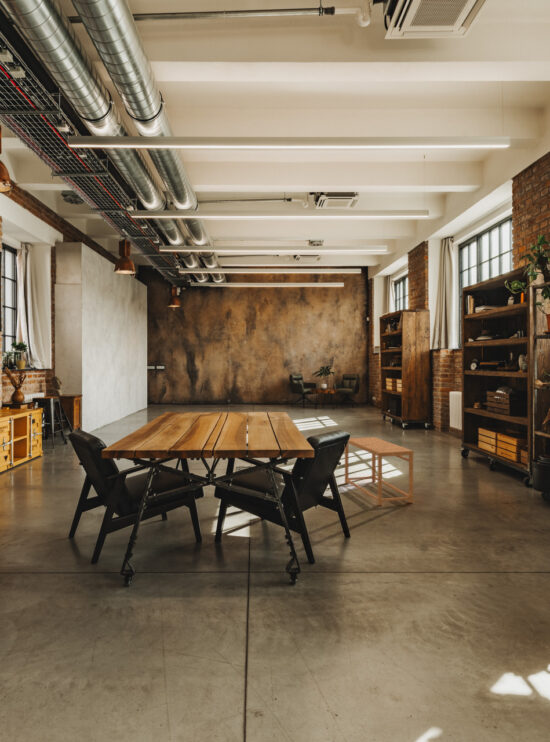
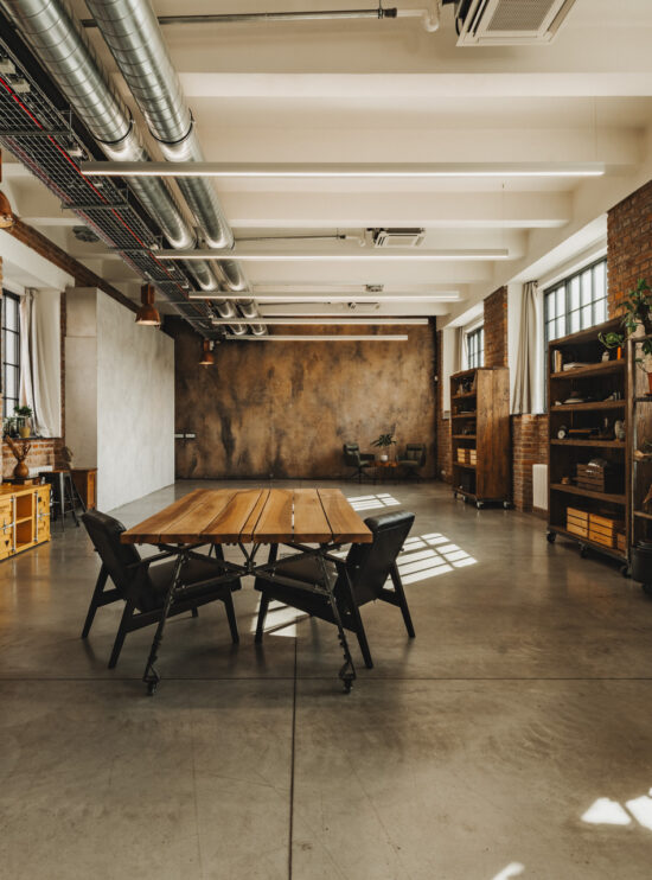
- side table (375, 468)
